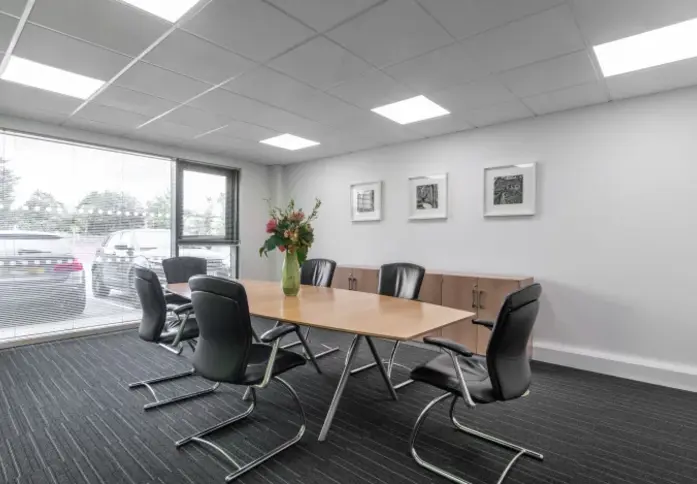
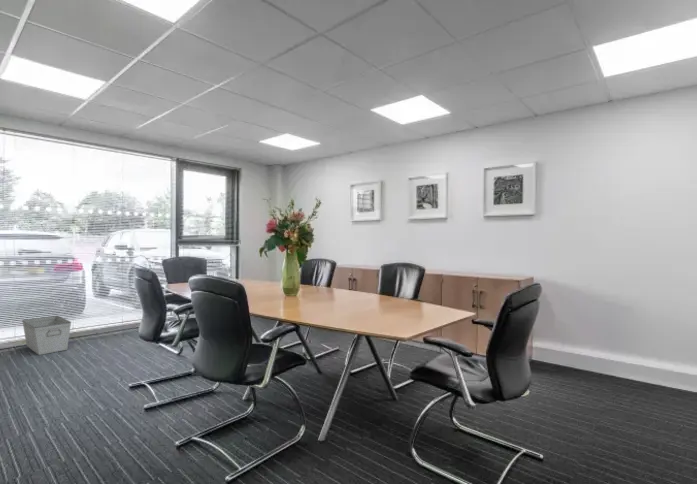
+ storage bin (46, 334)
